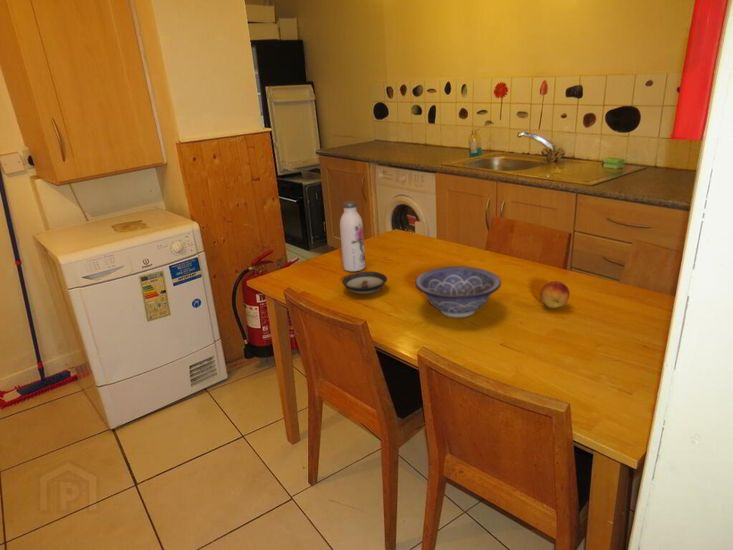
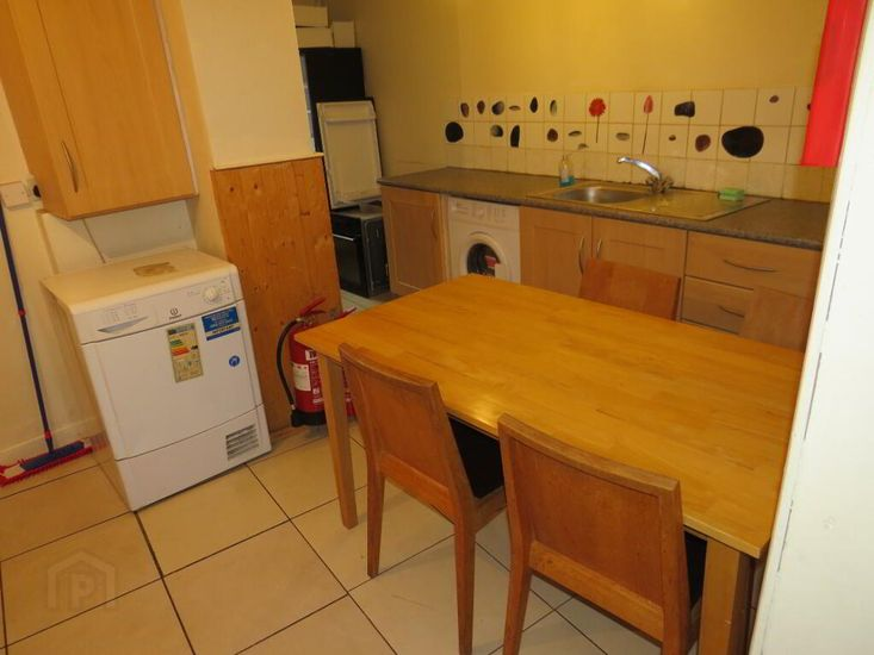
- saucer (365, 284)
- water bottle (352, 235)
- fruit (554, 294)
- decorative bowl (457, 295)
